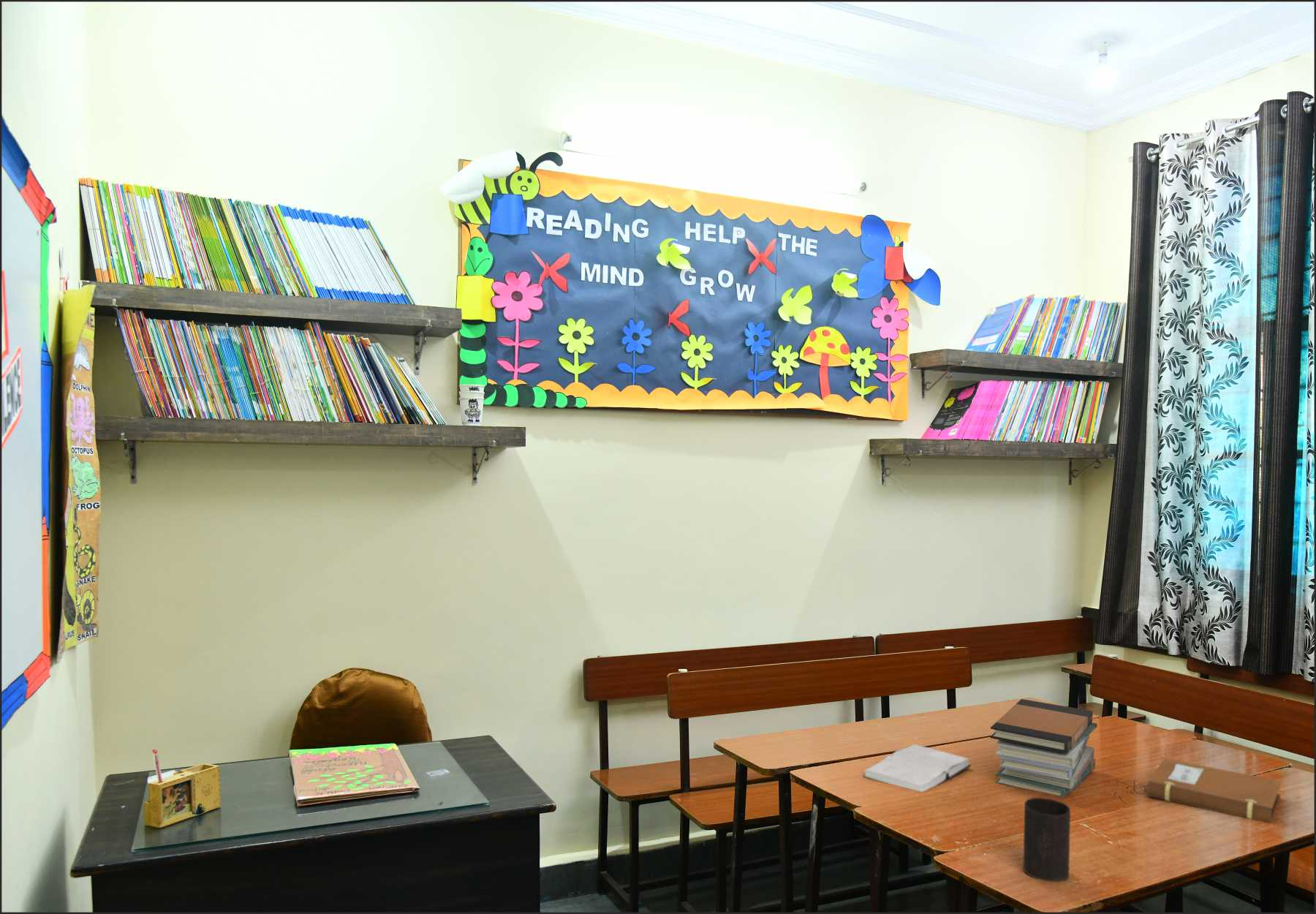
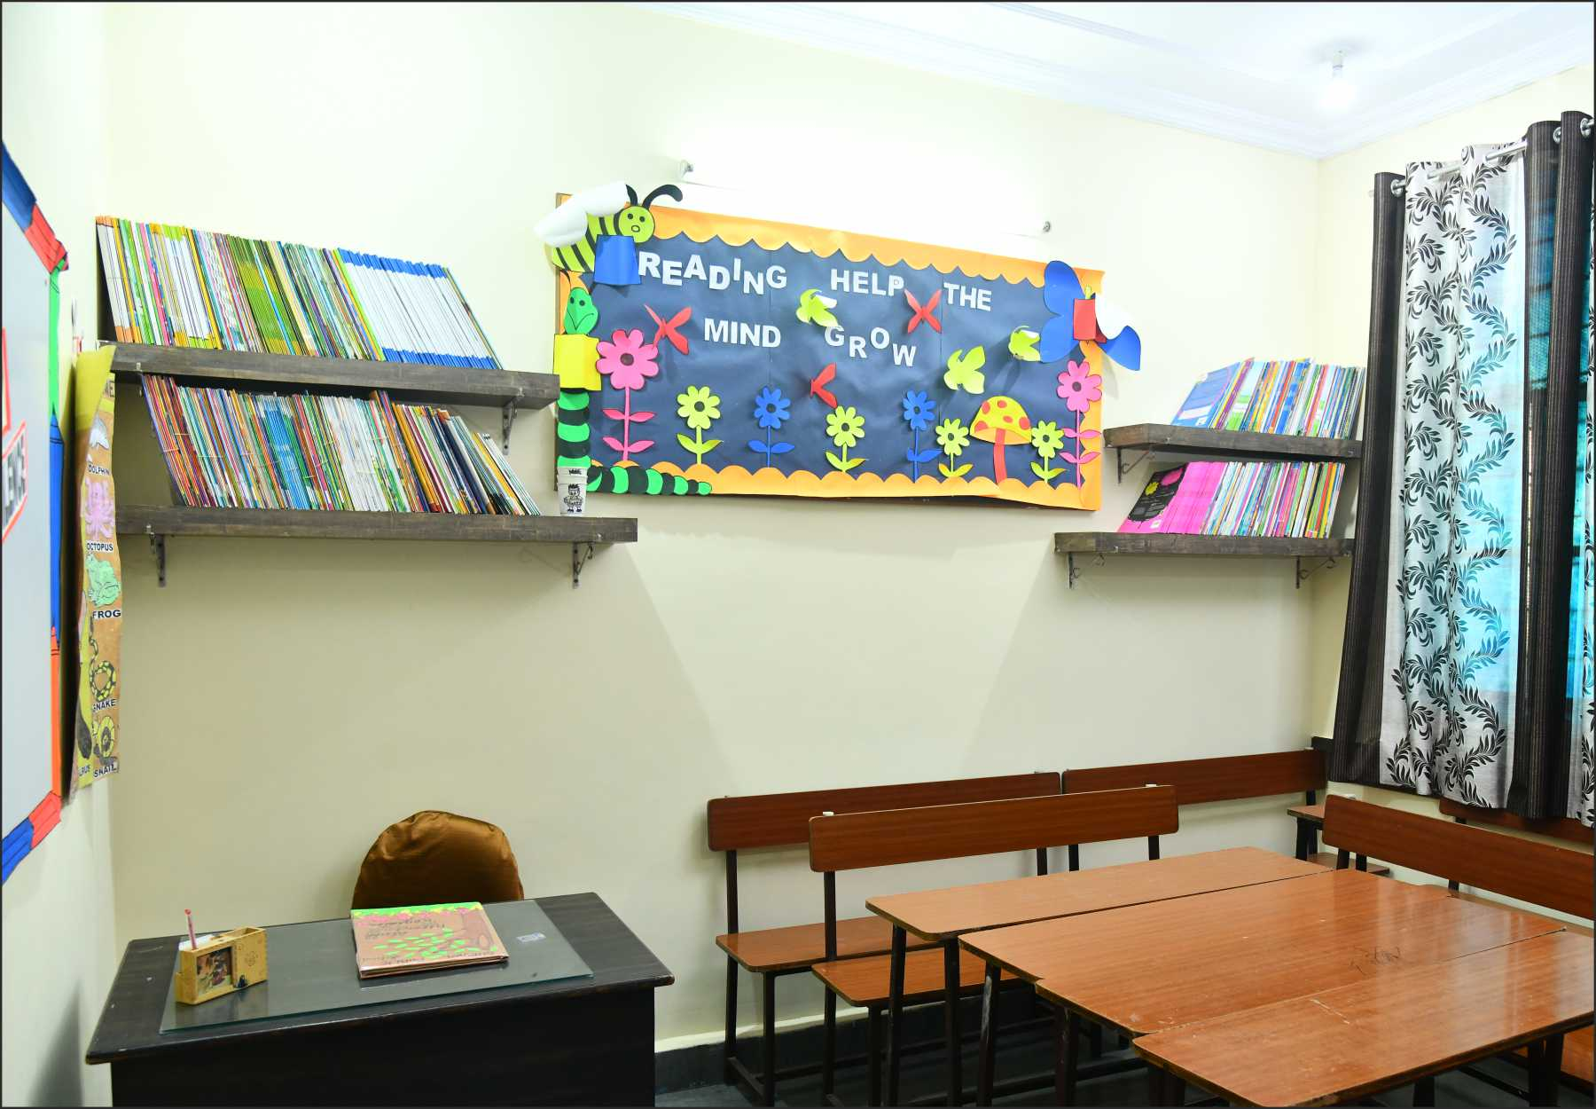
- hardback book (918, 766)
- cup (1046, 839)
- notebook (1210, 788)
- book stack (1044, 747)
